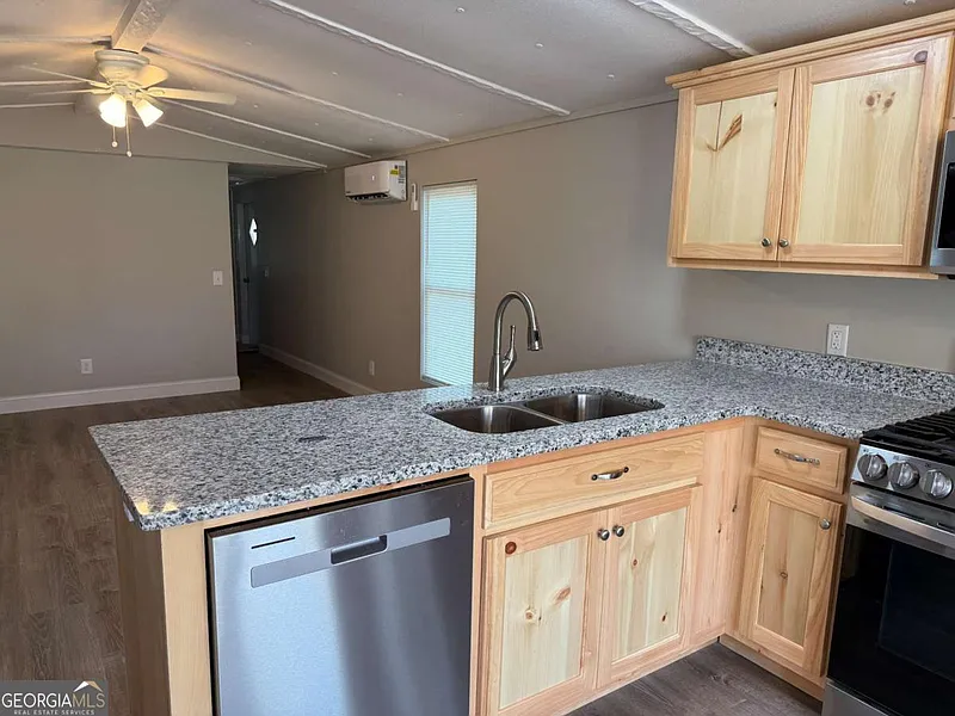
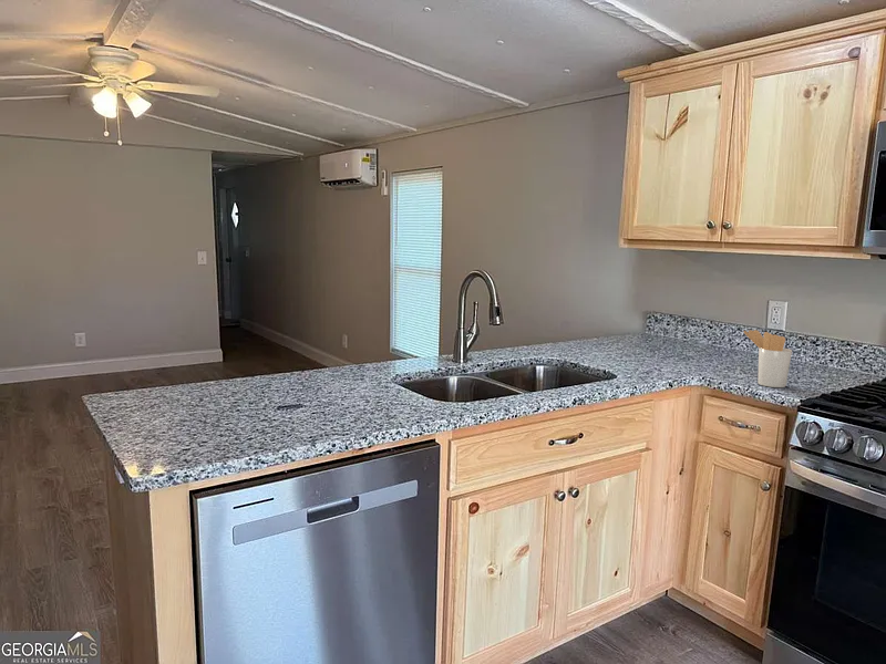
+ utensil holder (765, 356)
